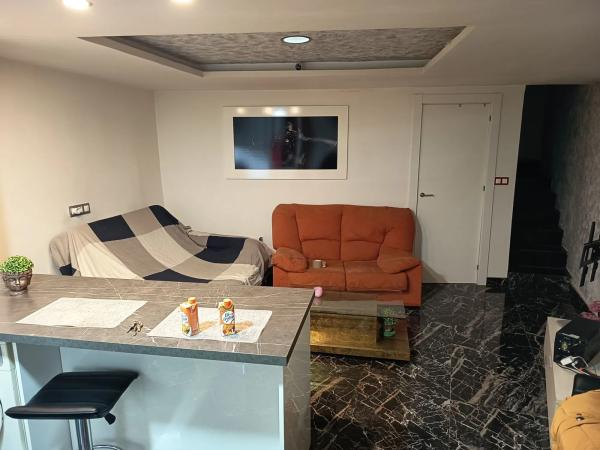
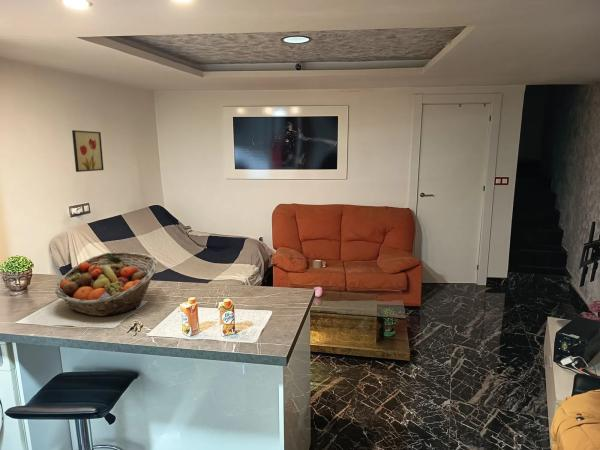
+ wall art (87, 151)
+ fruit basket (108, 282)
